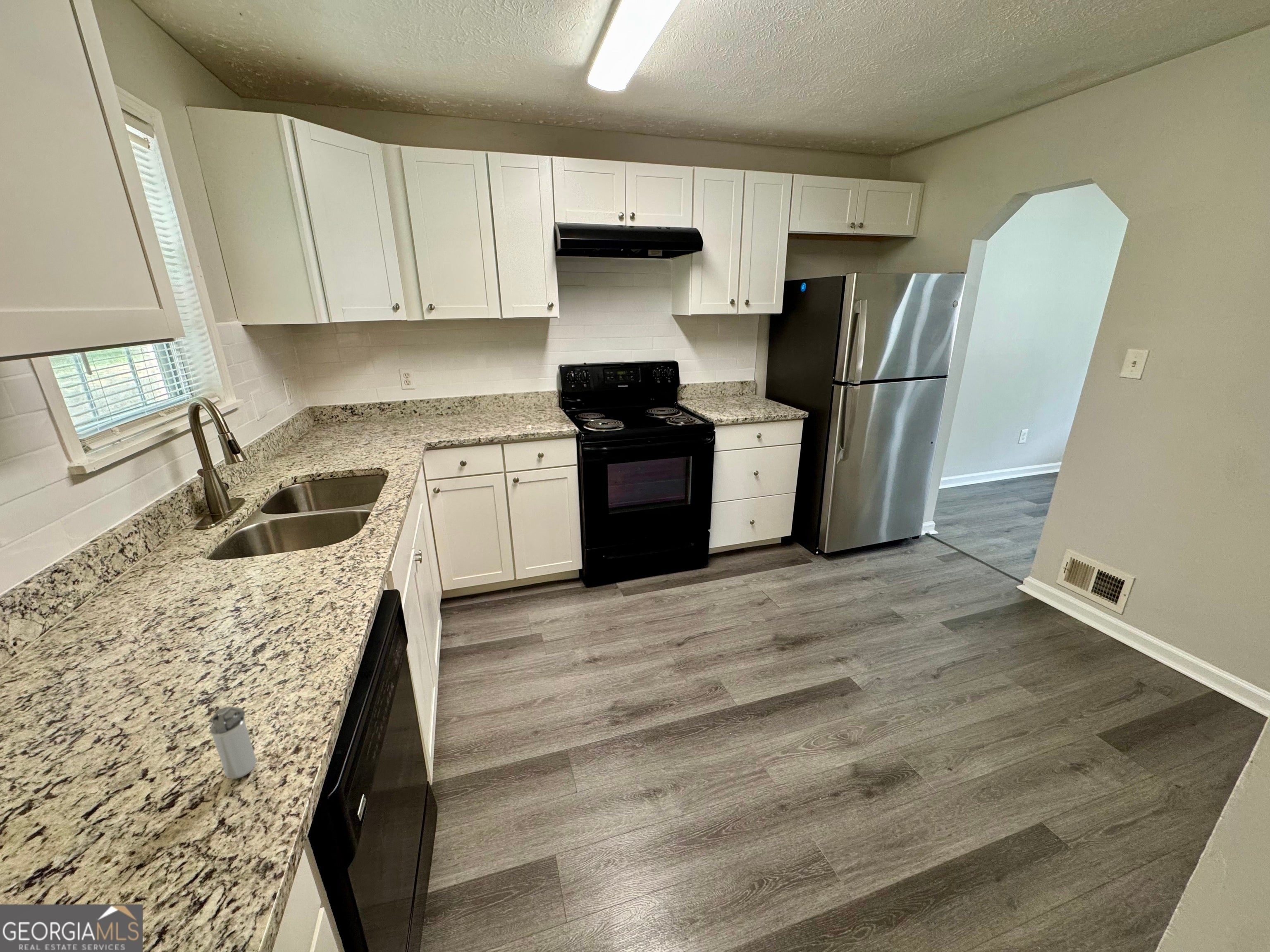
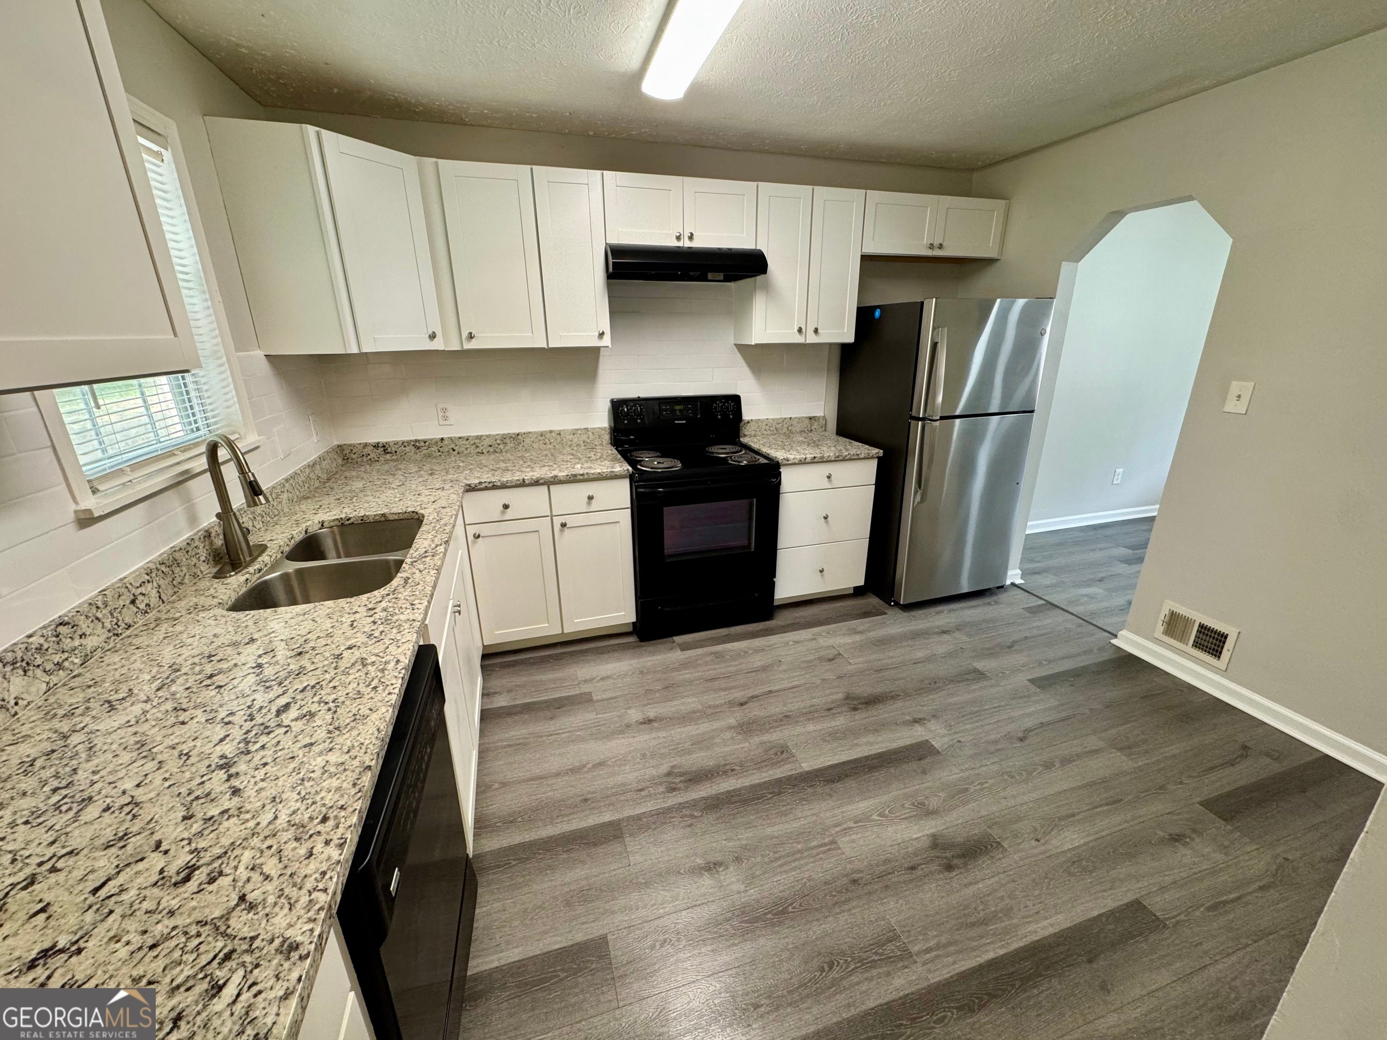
- shaker (233, 741)
